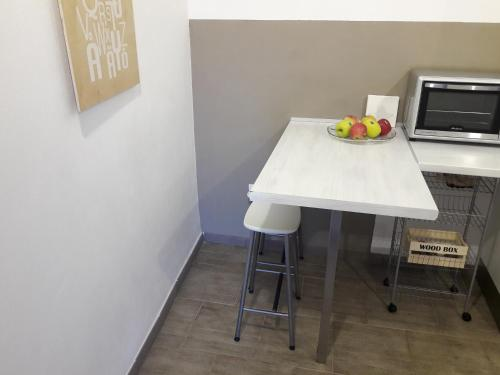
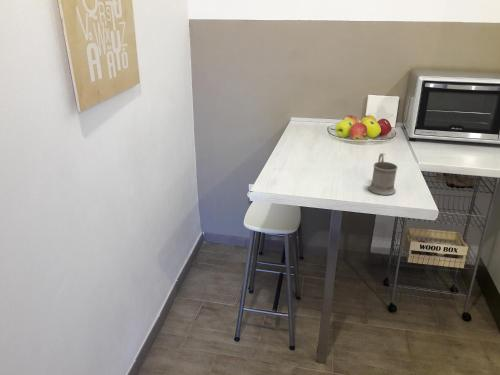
+ mug (382, 172)
